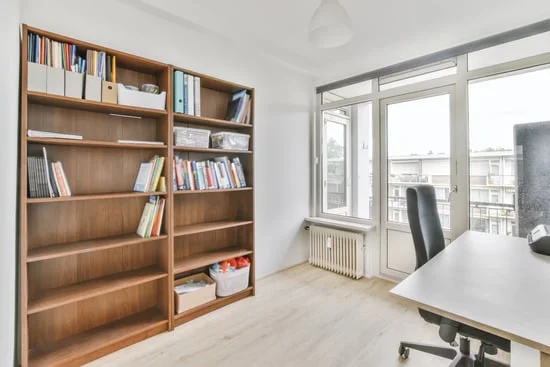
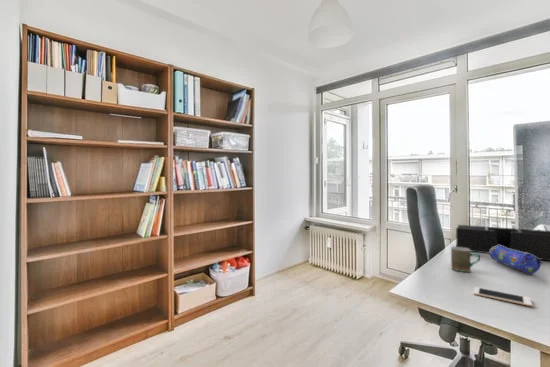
+ mug (465, 259)
+ desk organizer (502, 240)
+ cell phone (501, 296)
+ pencil case (513, 258)
